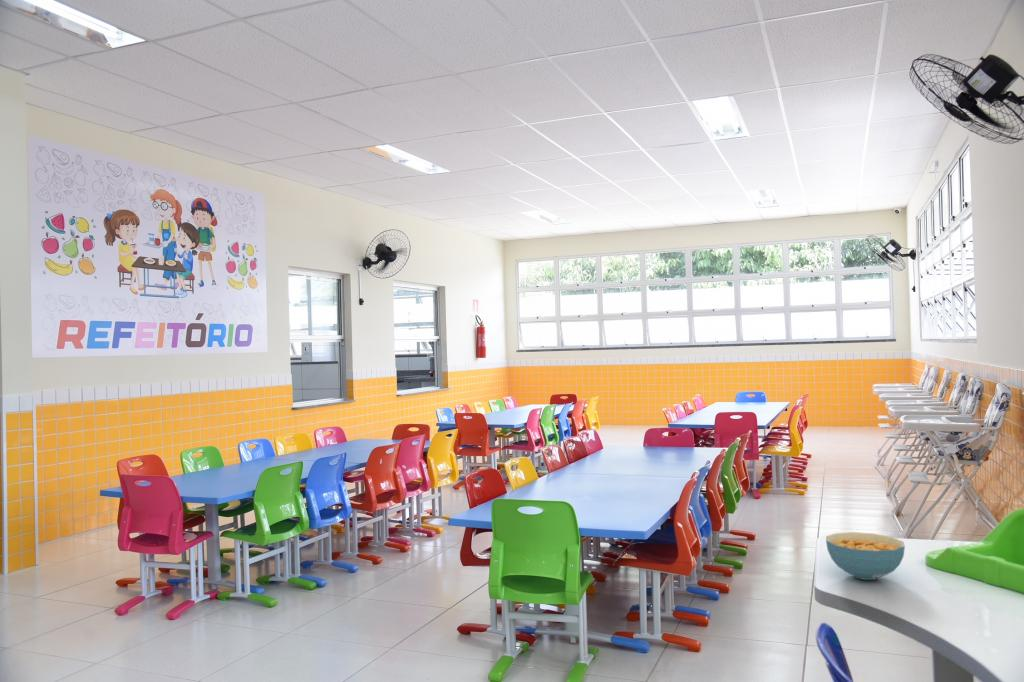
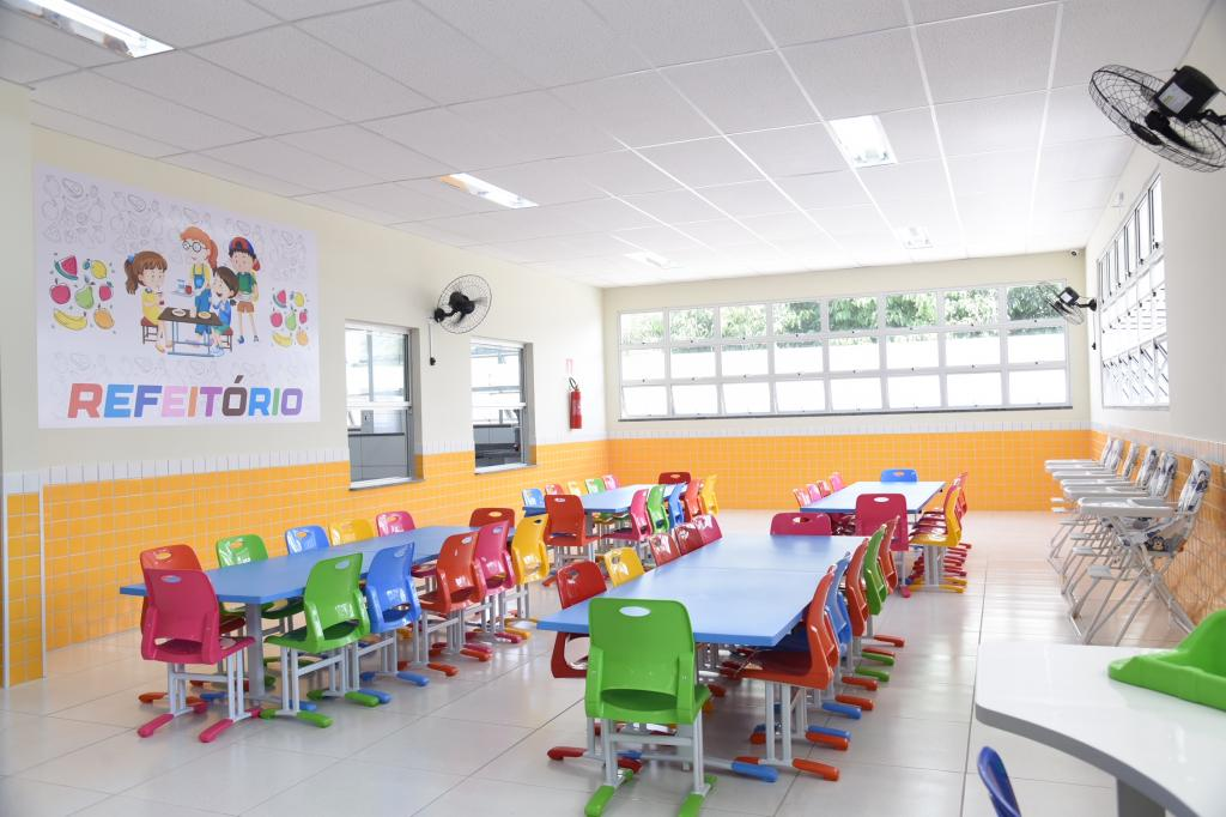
- cereal bowl (864, 558)
